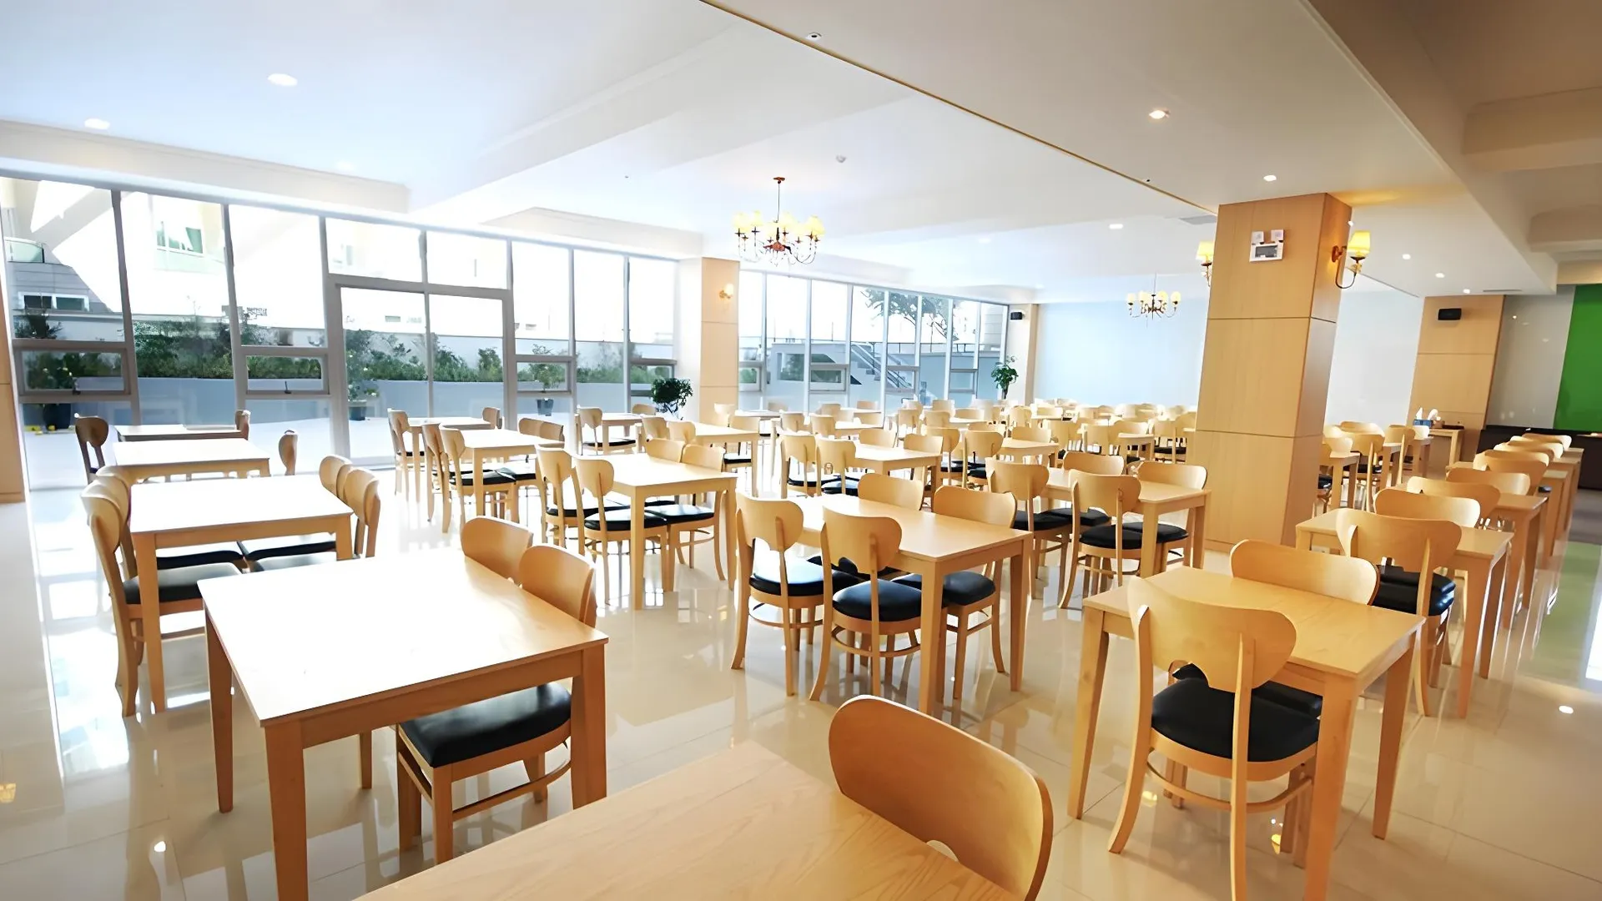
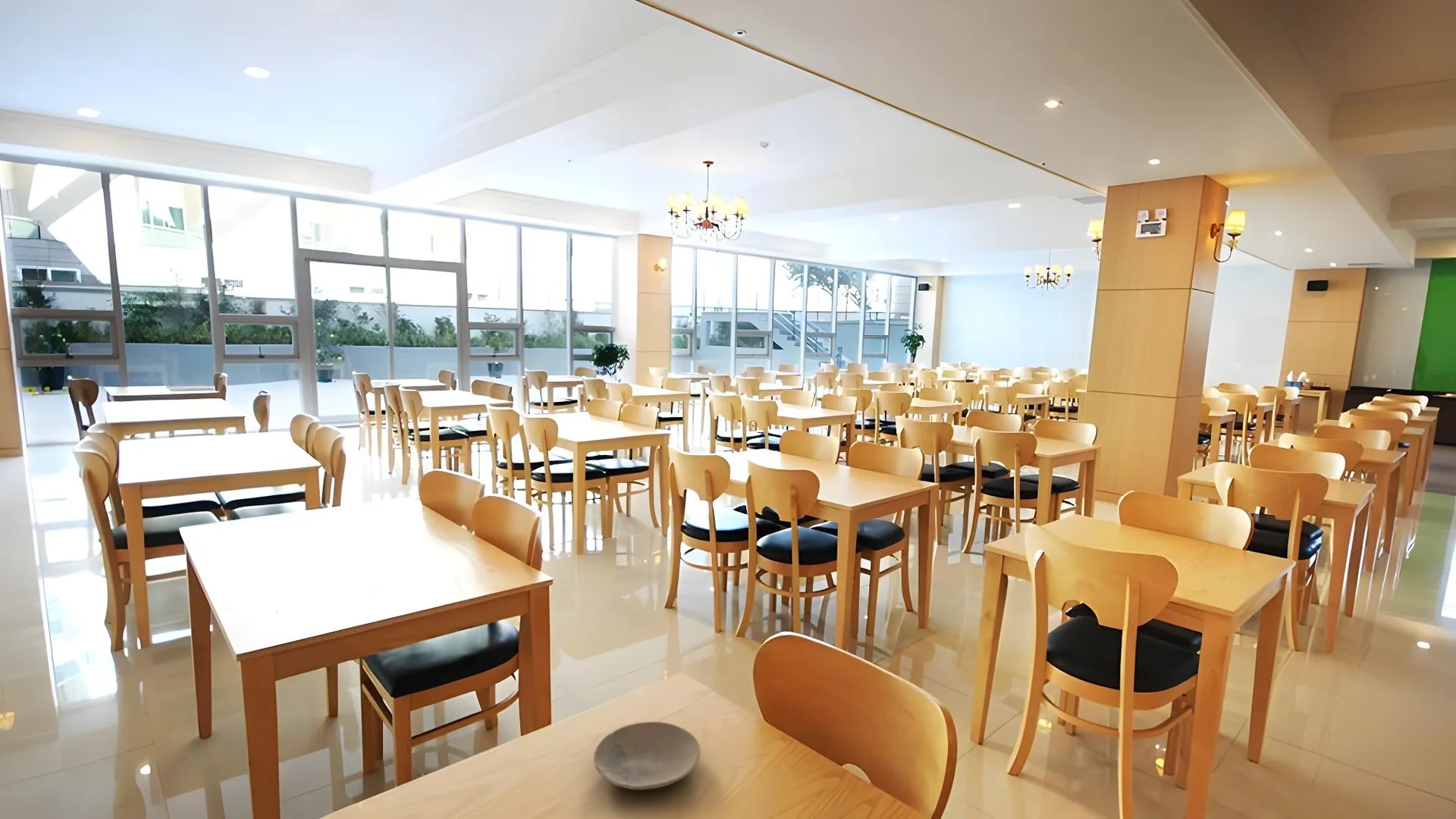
+ plate (647, 759)
